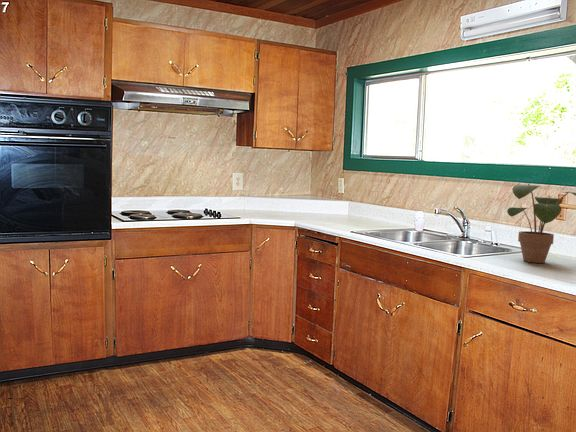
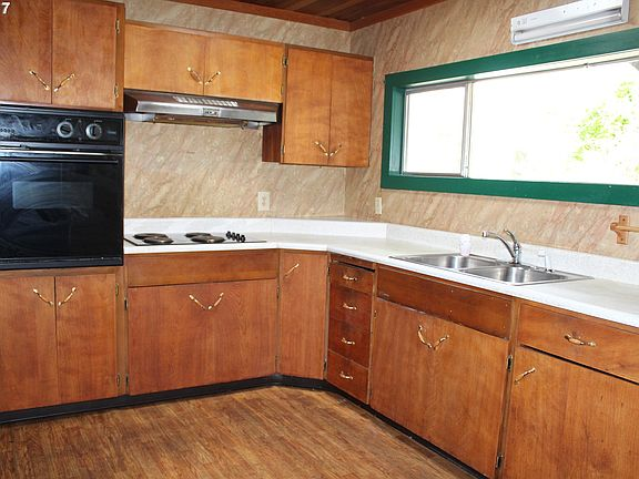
- potted plant (535, 222)
